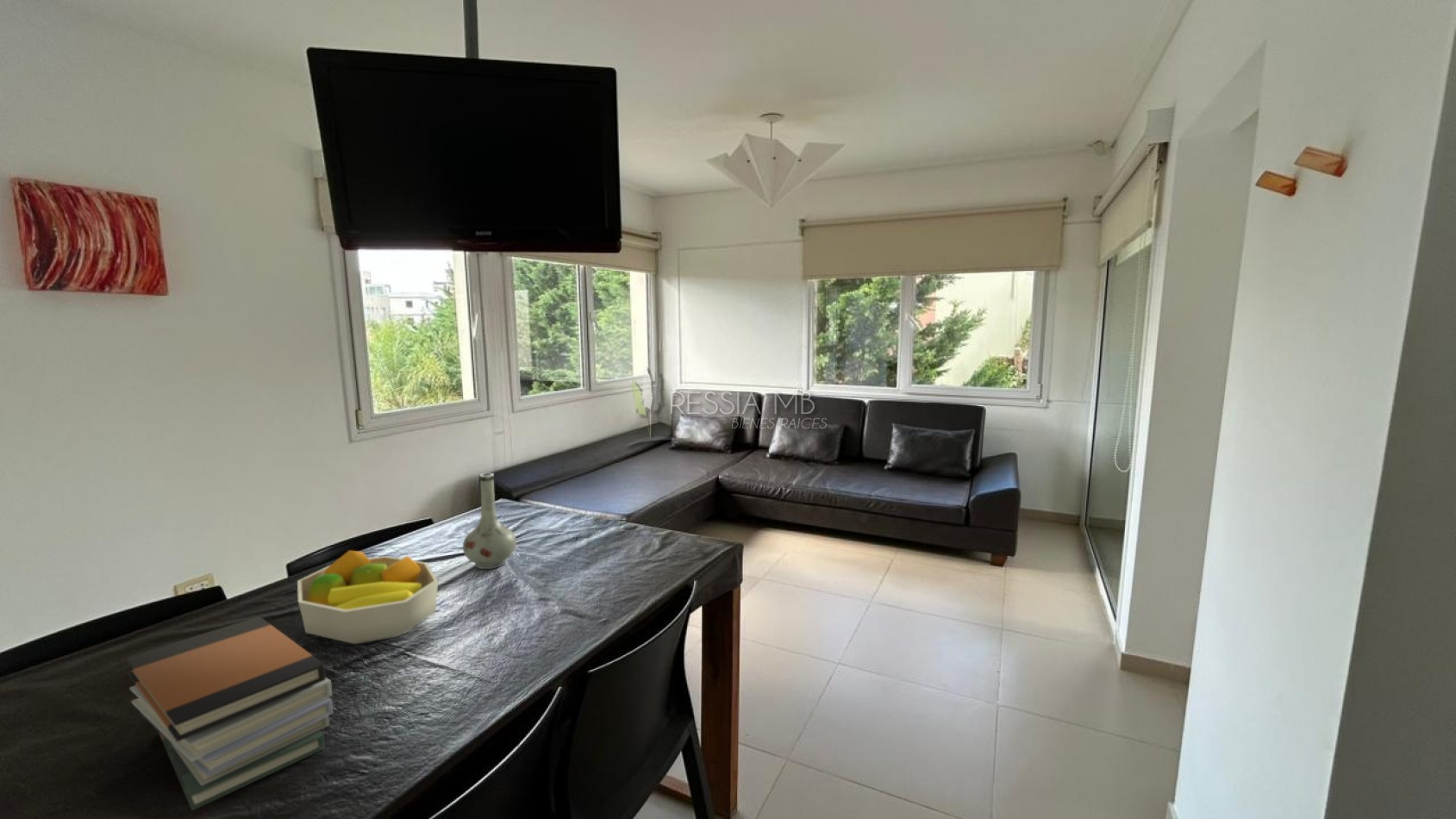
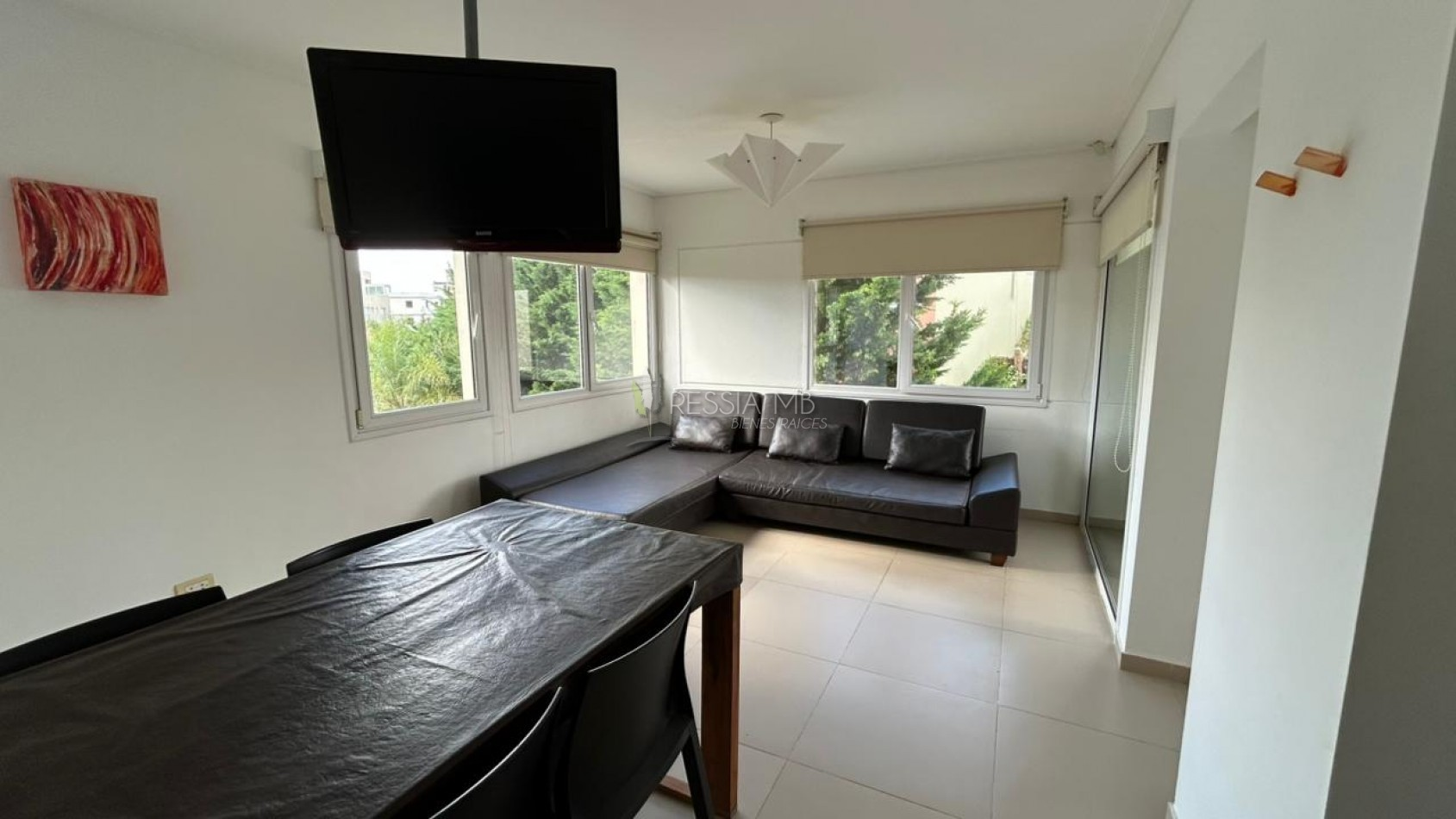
- book stack (232, 702)
- vase (488, 519)
- fruit bowl (368, 591)
